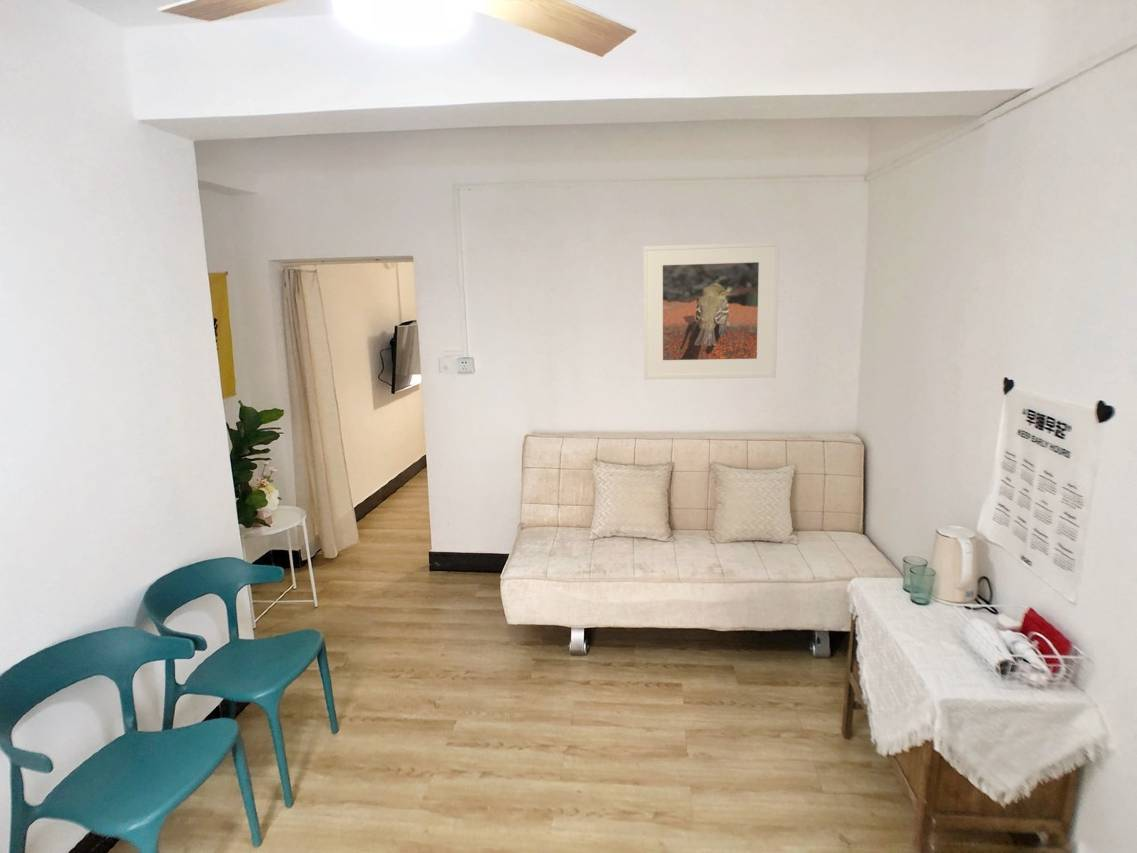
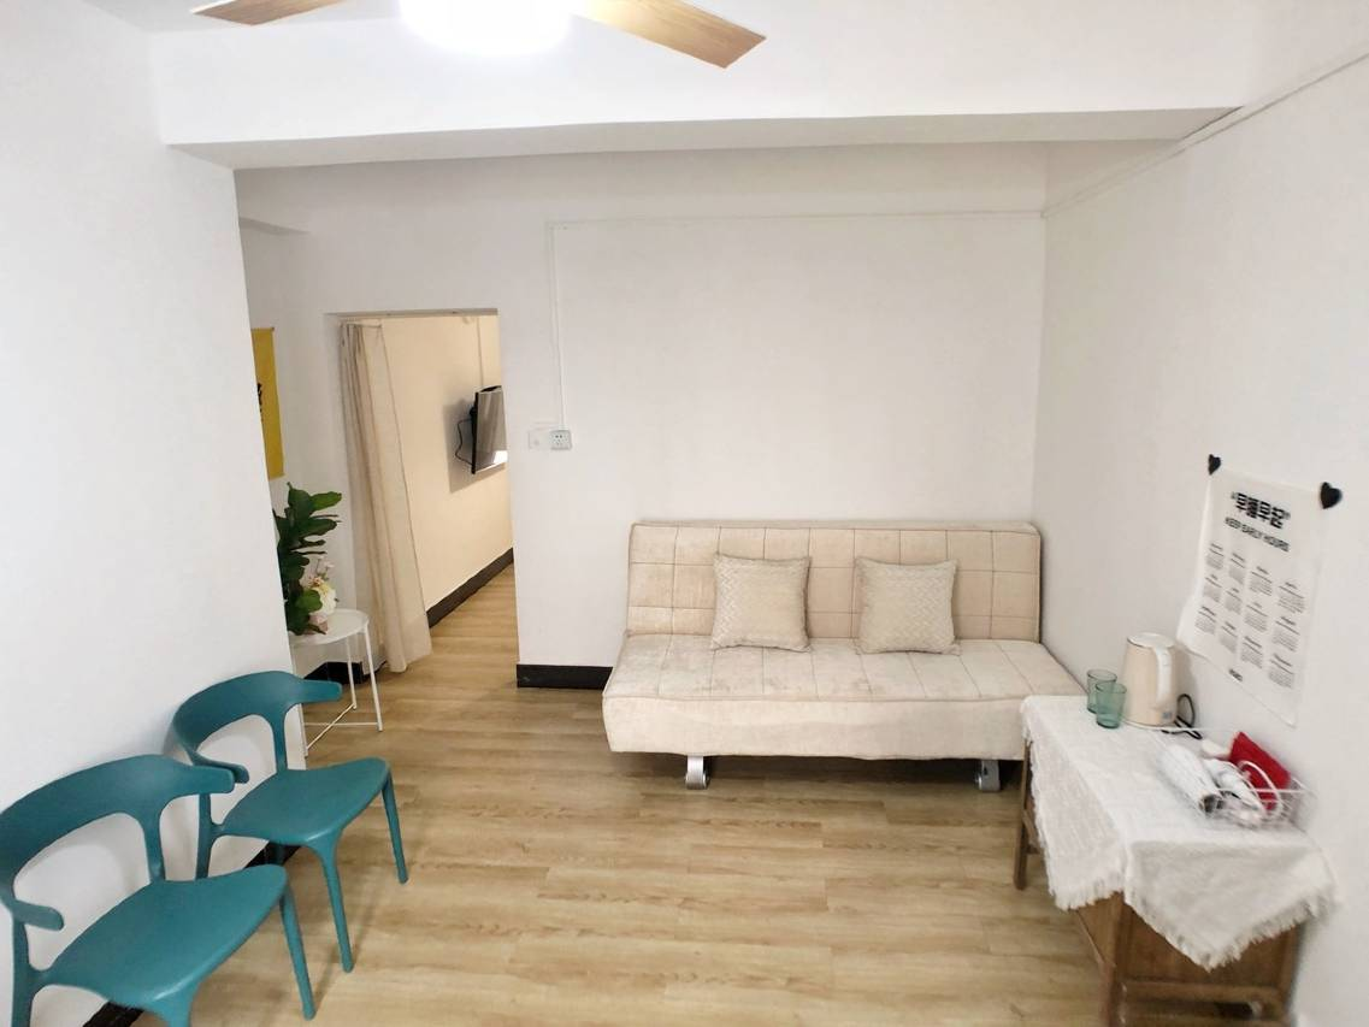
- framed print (709, 312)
